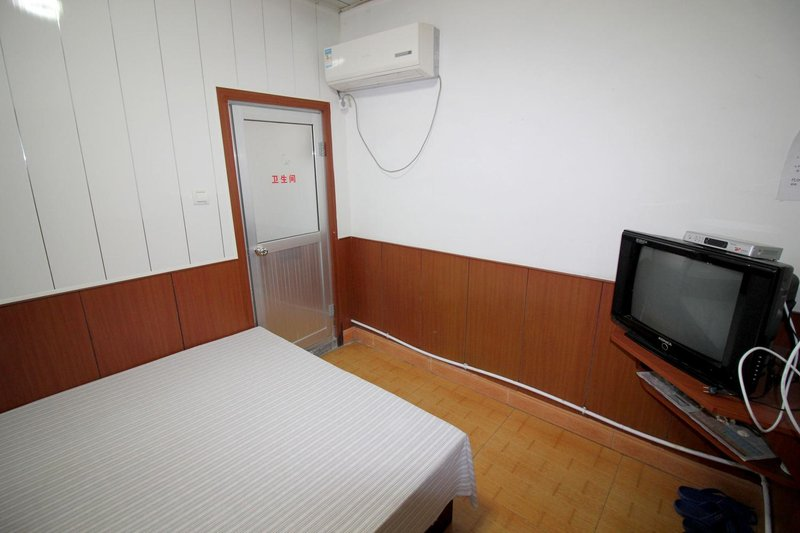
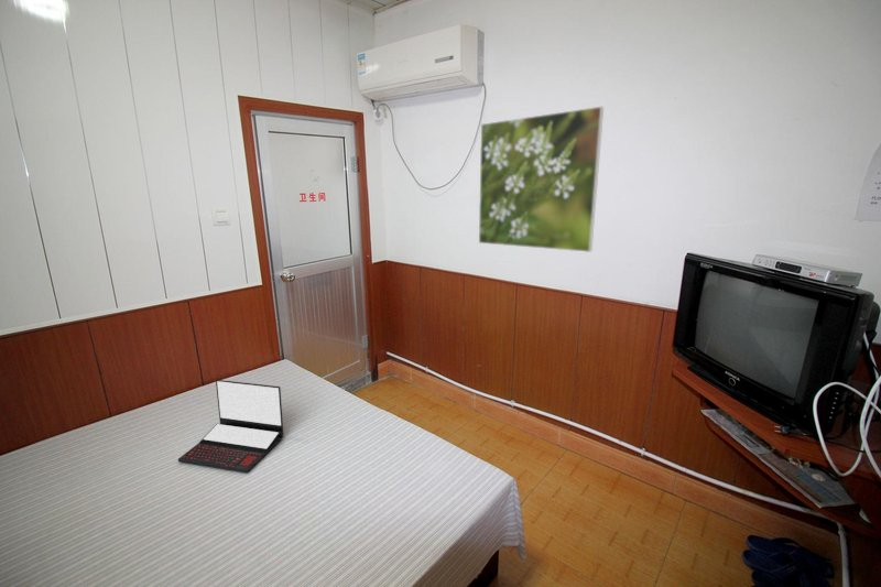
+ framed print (533, 184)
+ laptop (230, 423)
